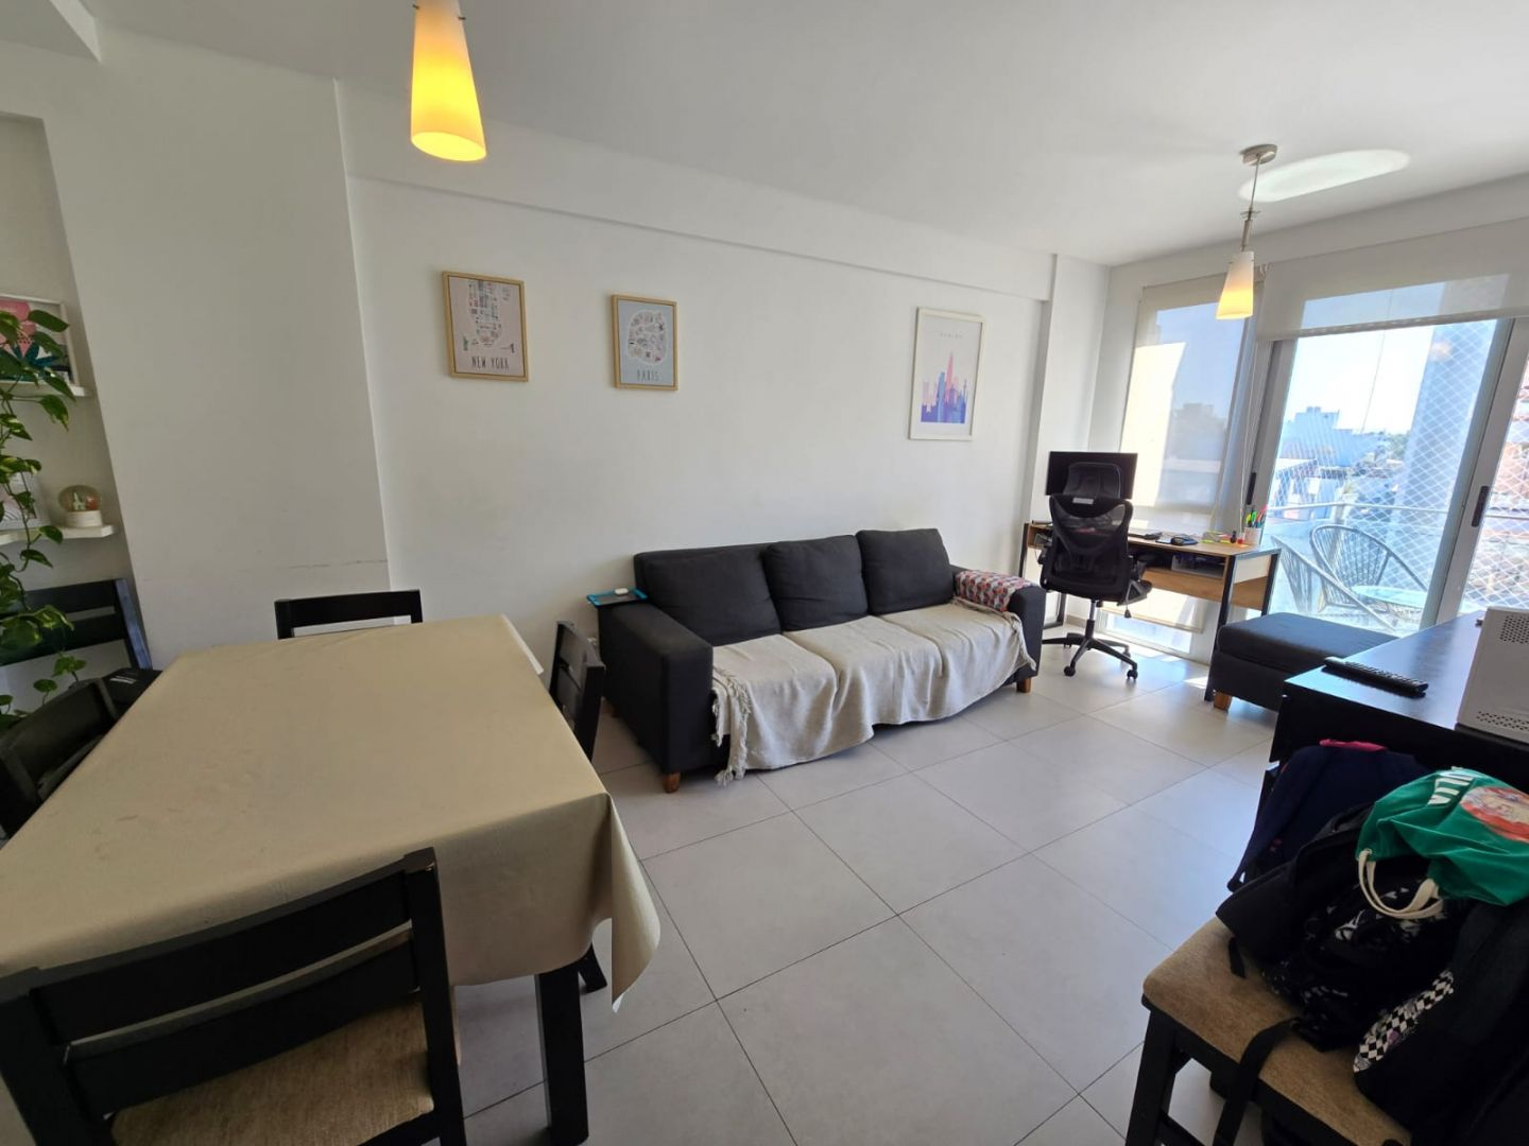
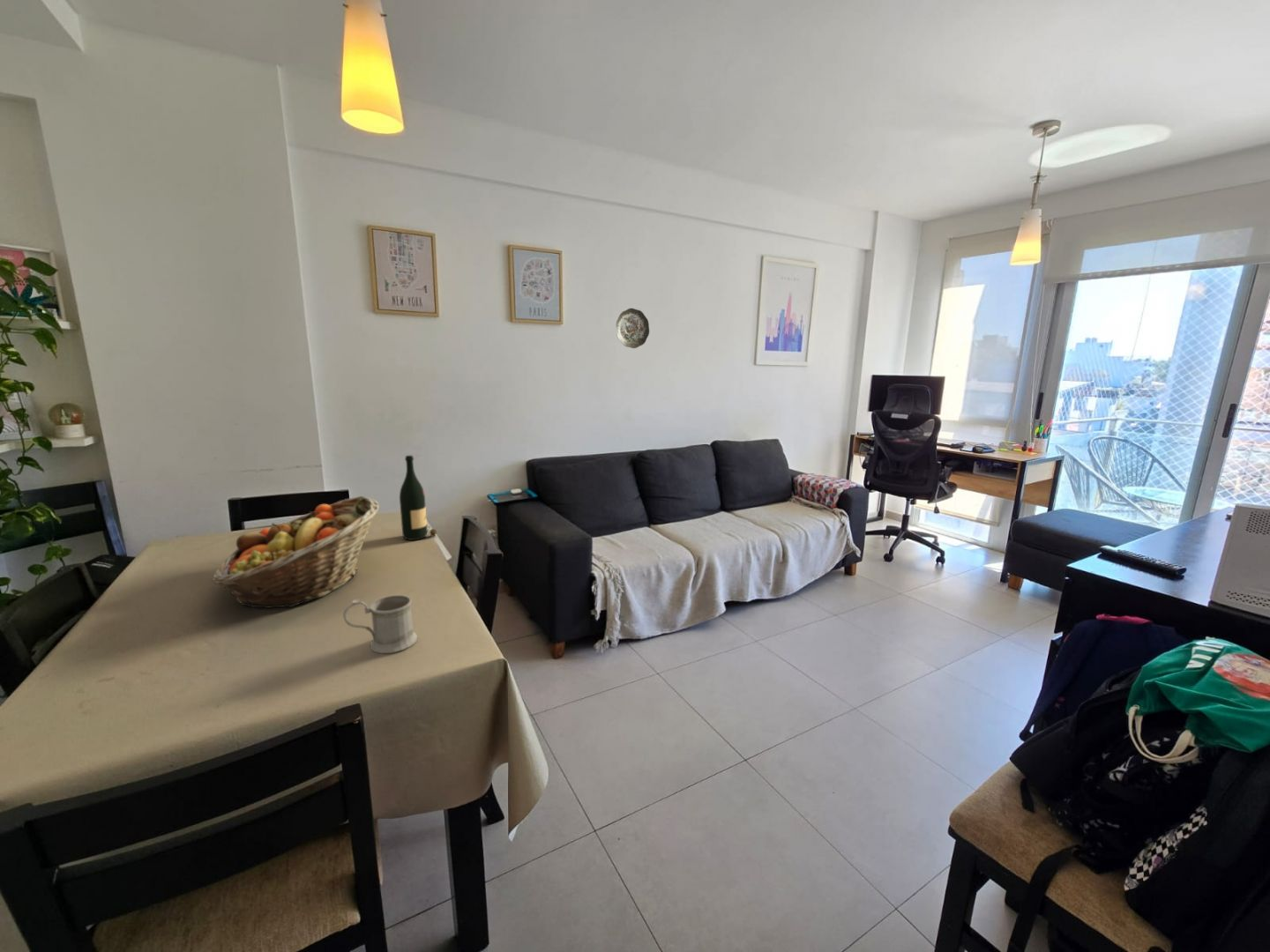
+ wine bottle (416, 495)
+ mug (381, 620)
+ decorative plate (631, 328)
+ fruit basket (304, 546)
